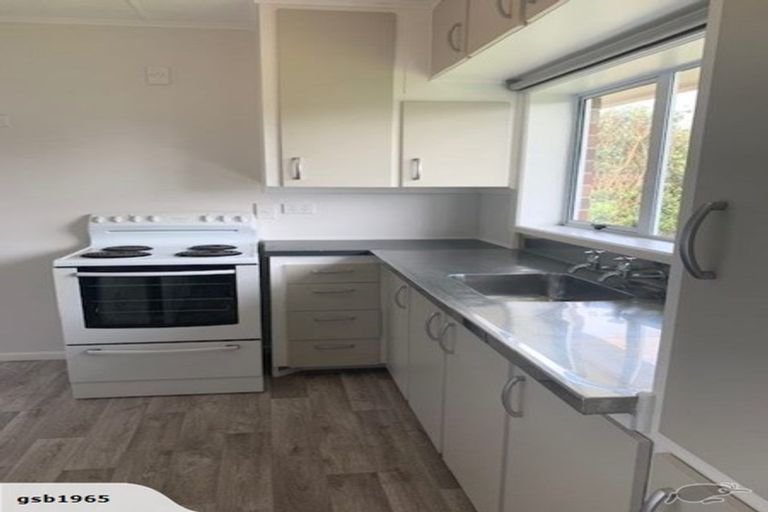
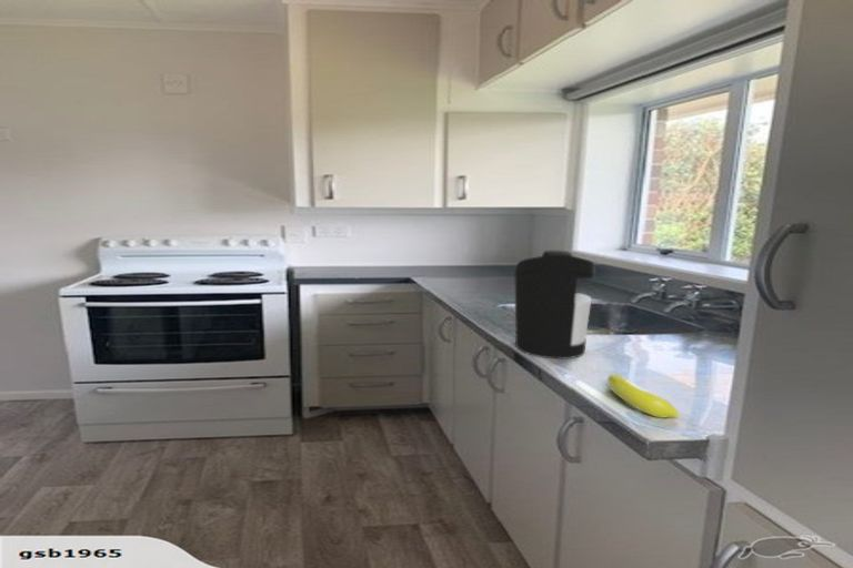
+ coffee maker (552, 297)
+ banana (638, 390)
